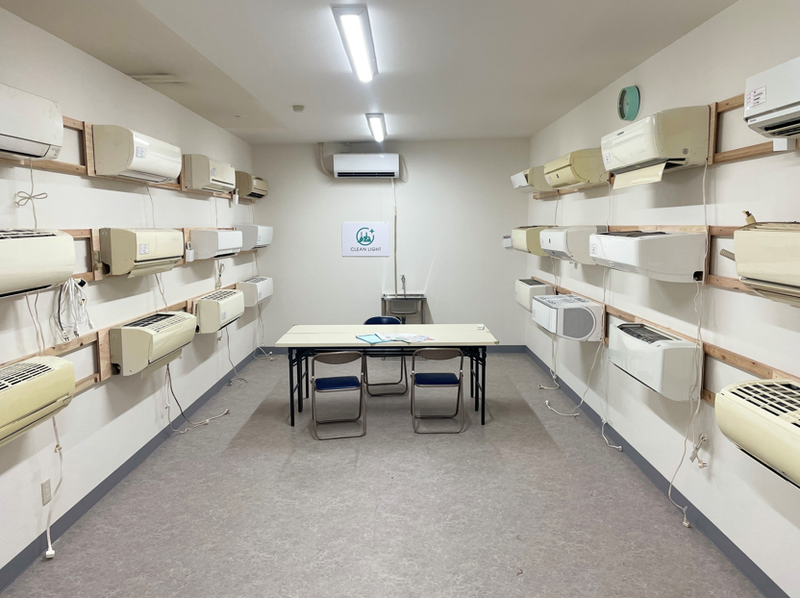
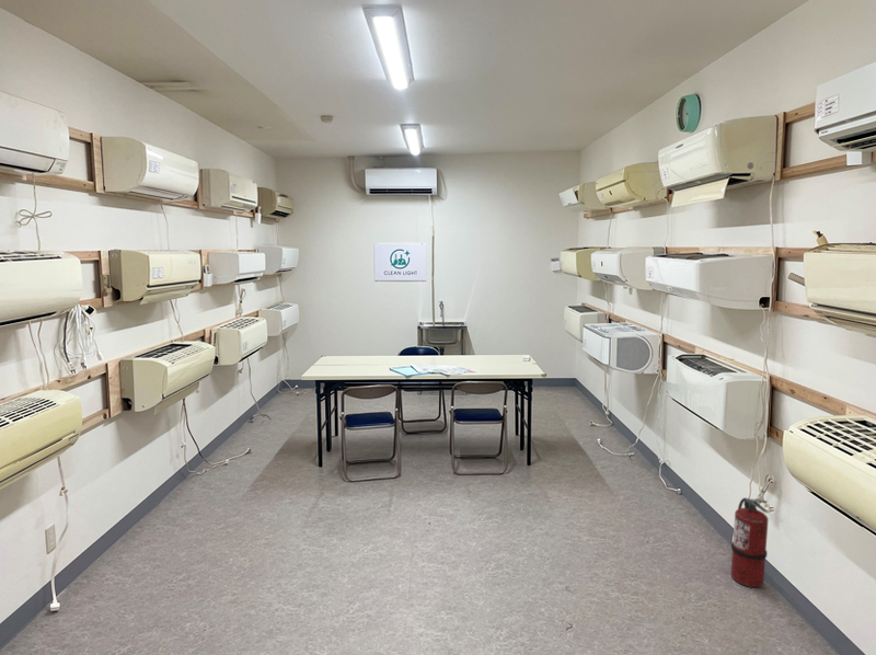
+ fire extinguisher (749, 535)
